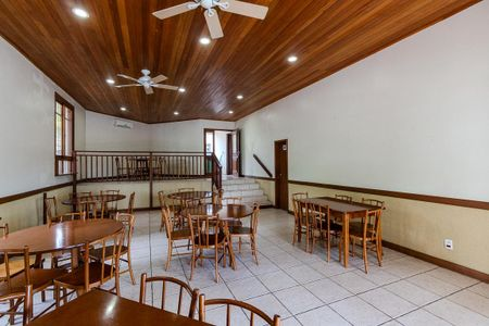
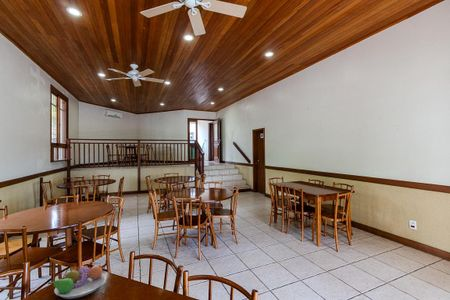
+ fruit bowl (79, 279)
